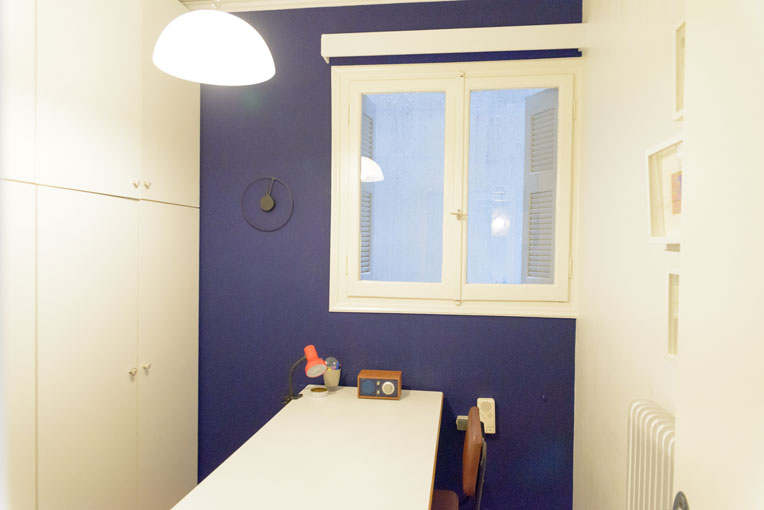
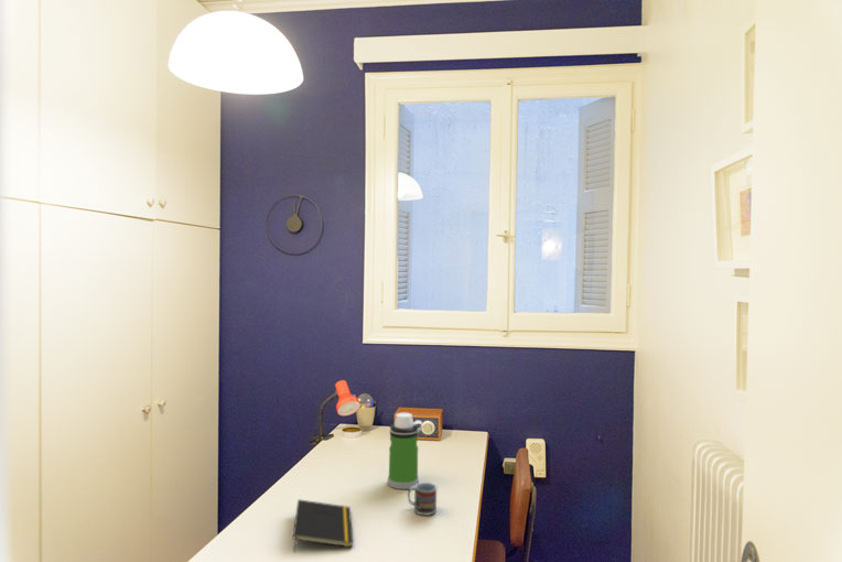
+ water bottle (403, 448)
+ cup (421, 497)
+ notepad (323, 521)
